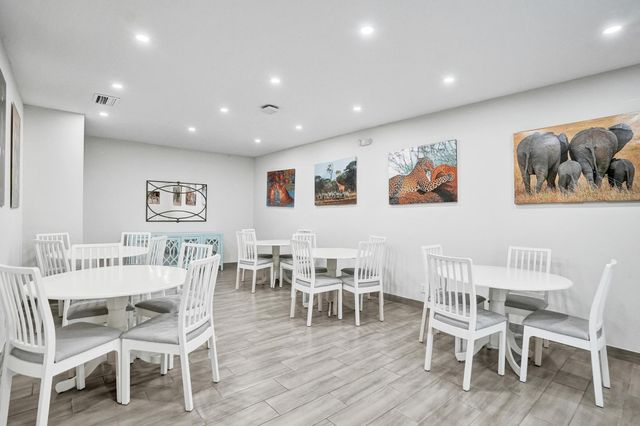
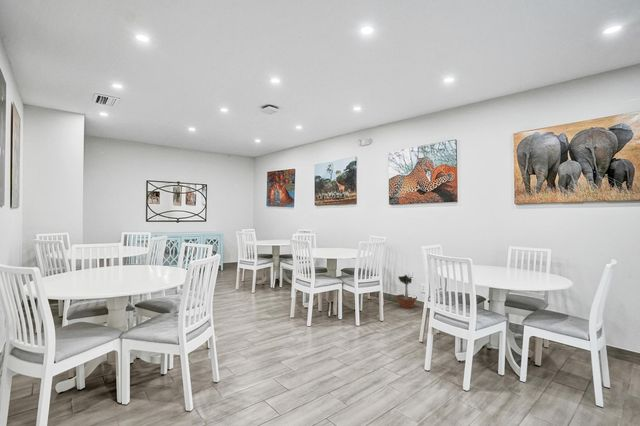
+ potted tree (406, 289)
